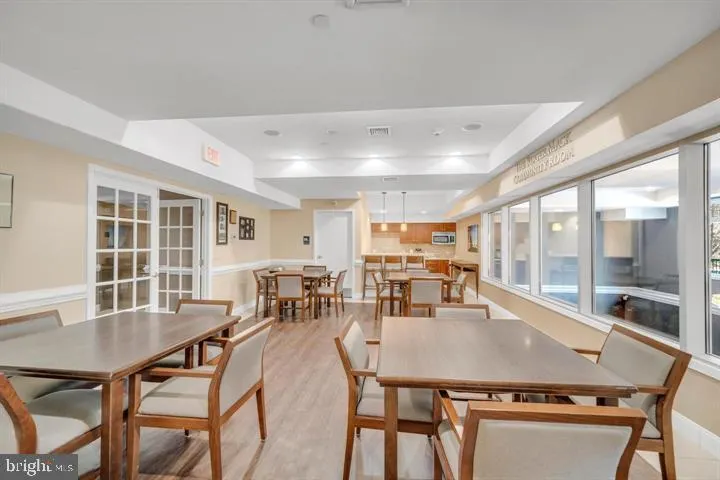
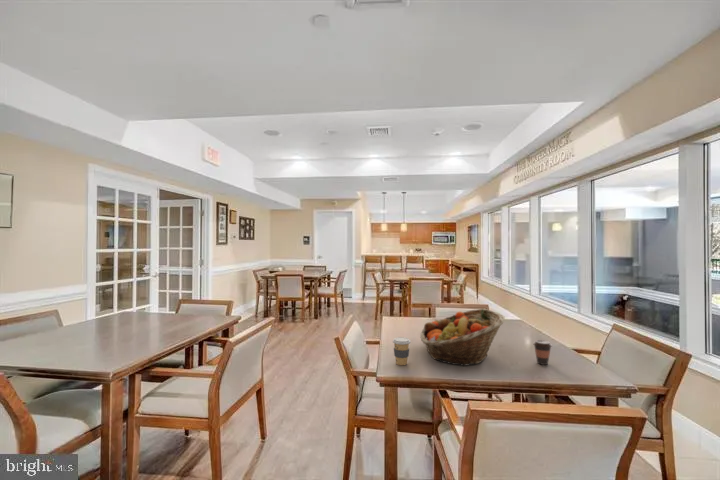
+ coffee cup (401, 351)
+ fruit basket (460, 333)
+ coffee cup (542, 352)
